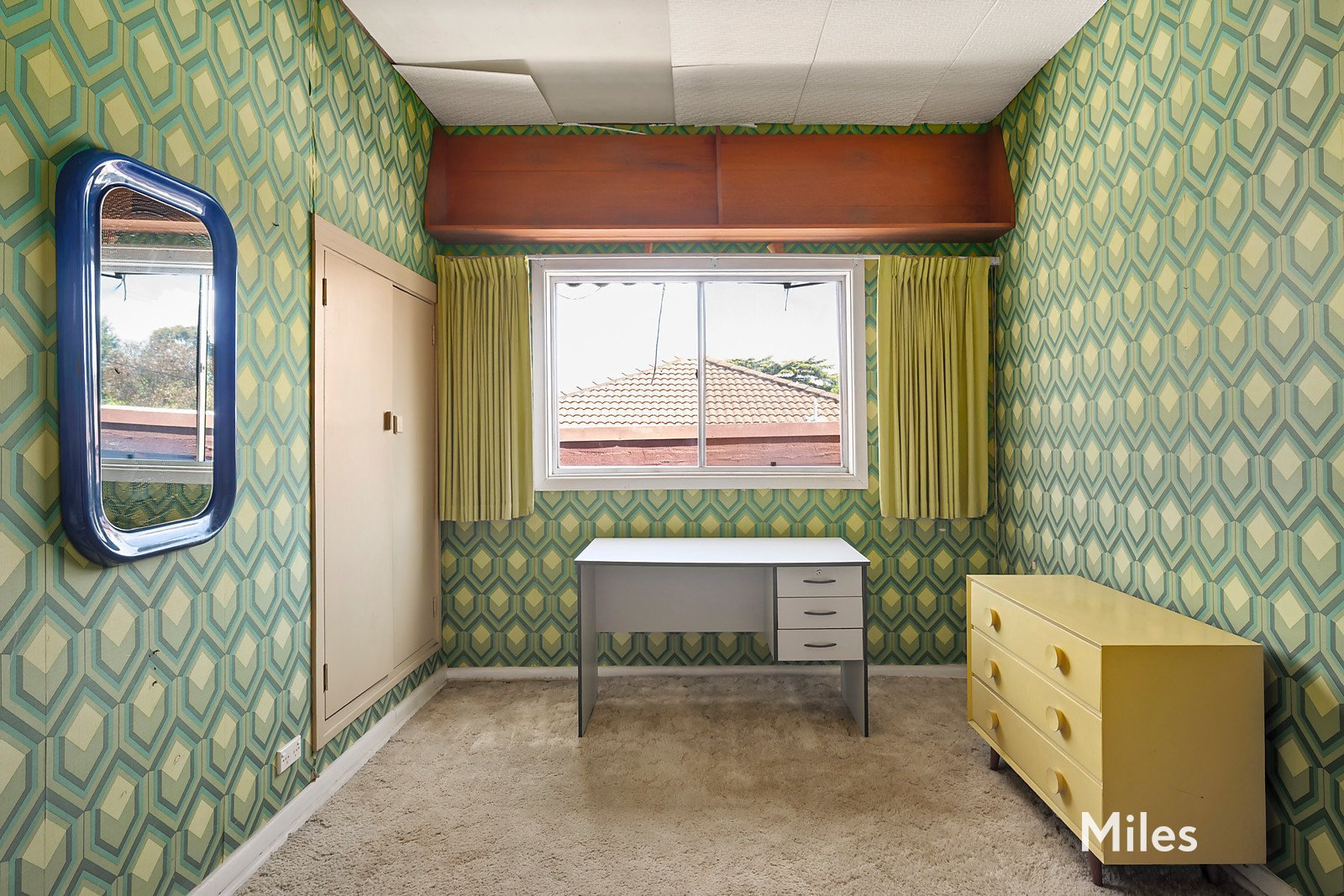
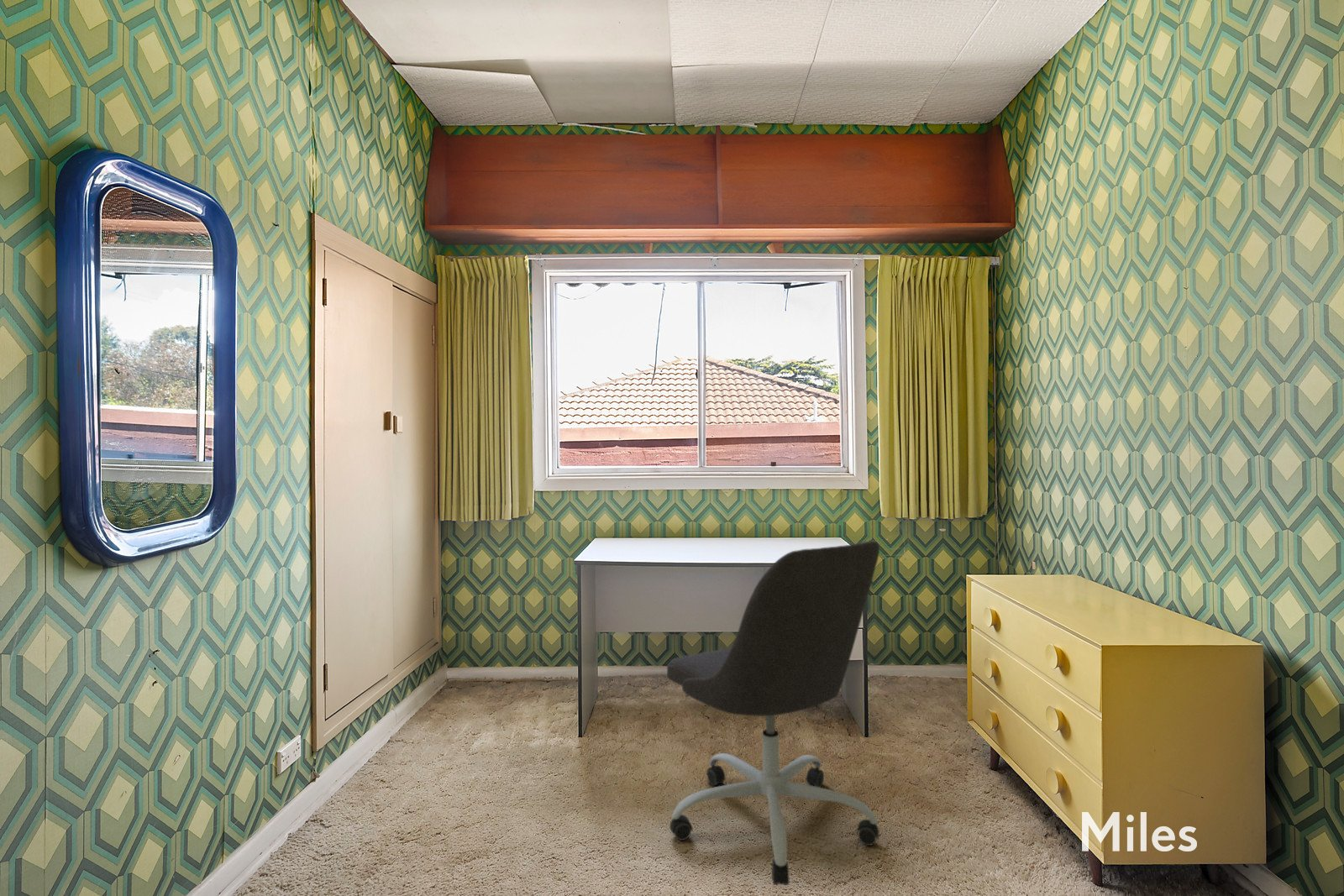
+ office chair (769, 678)
